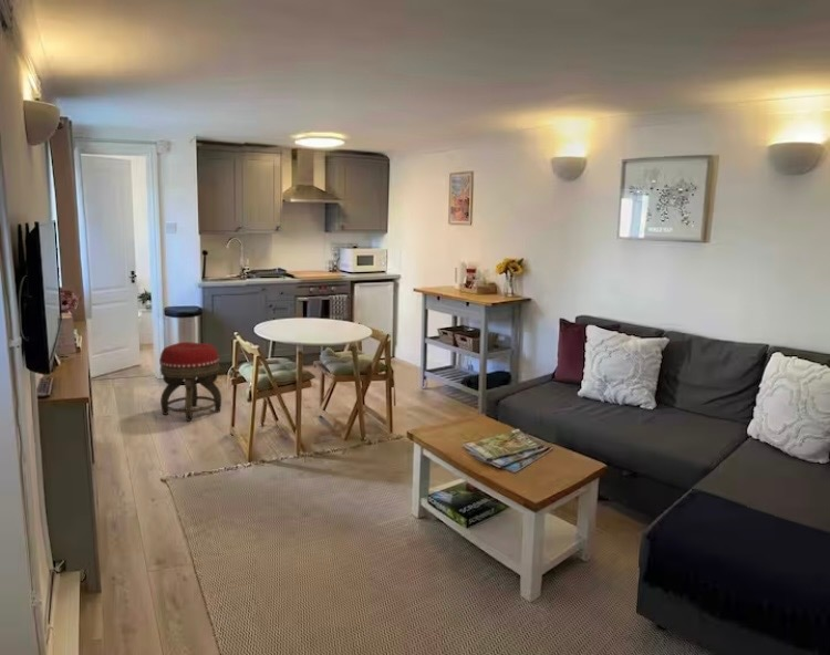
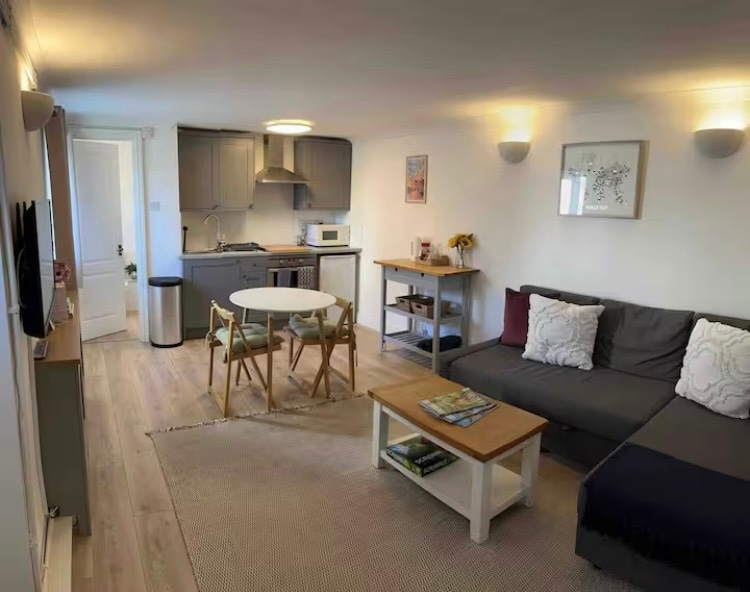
- footstool (190, 378)
